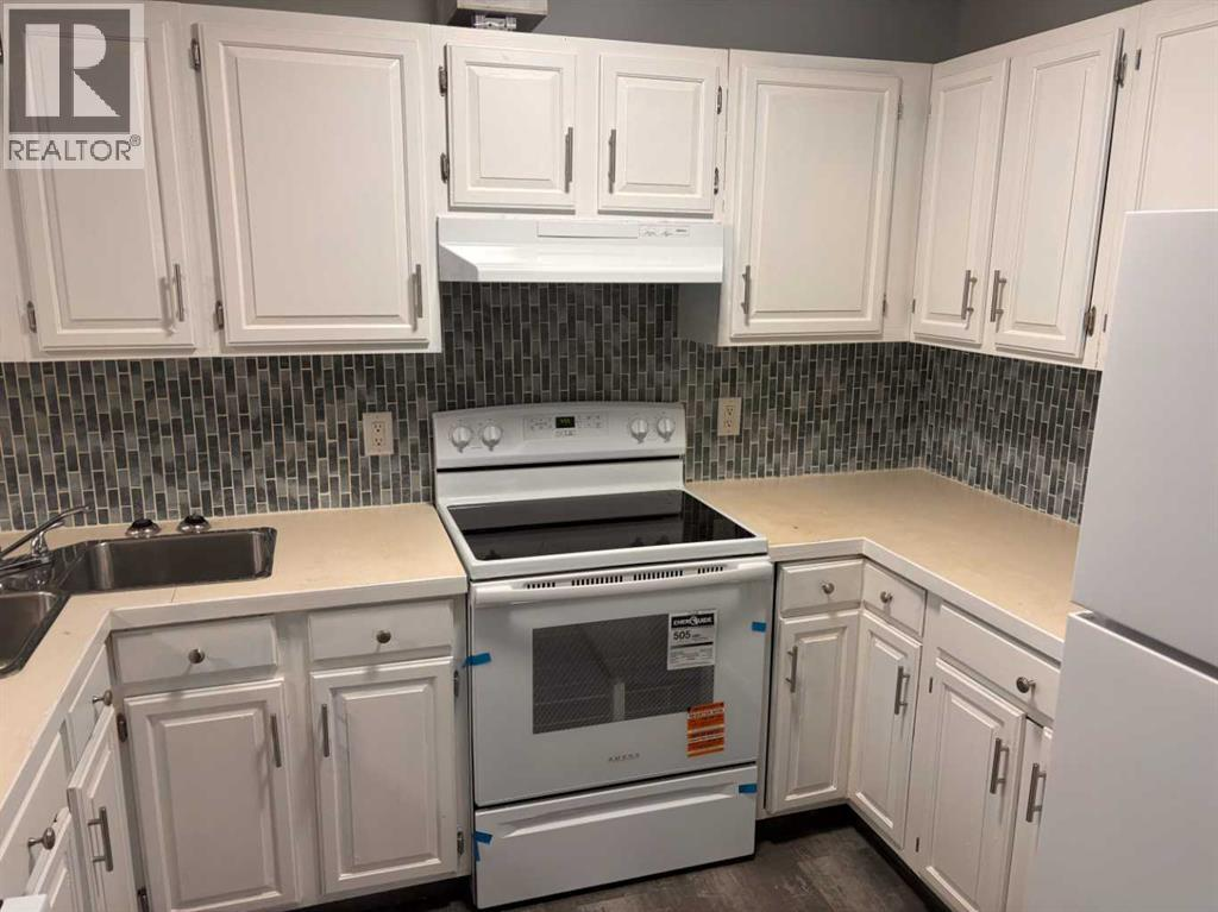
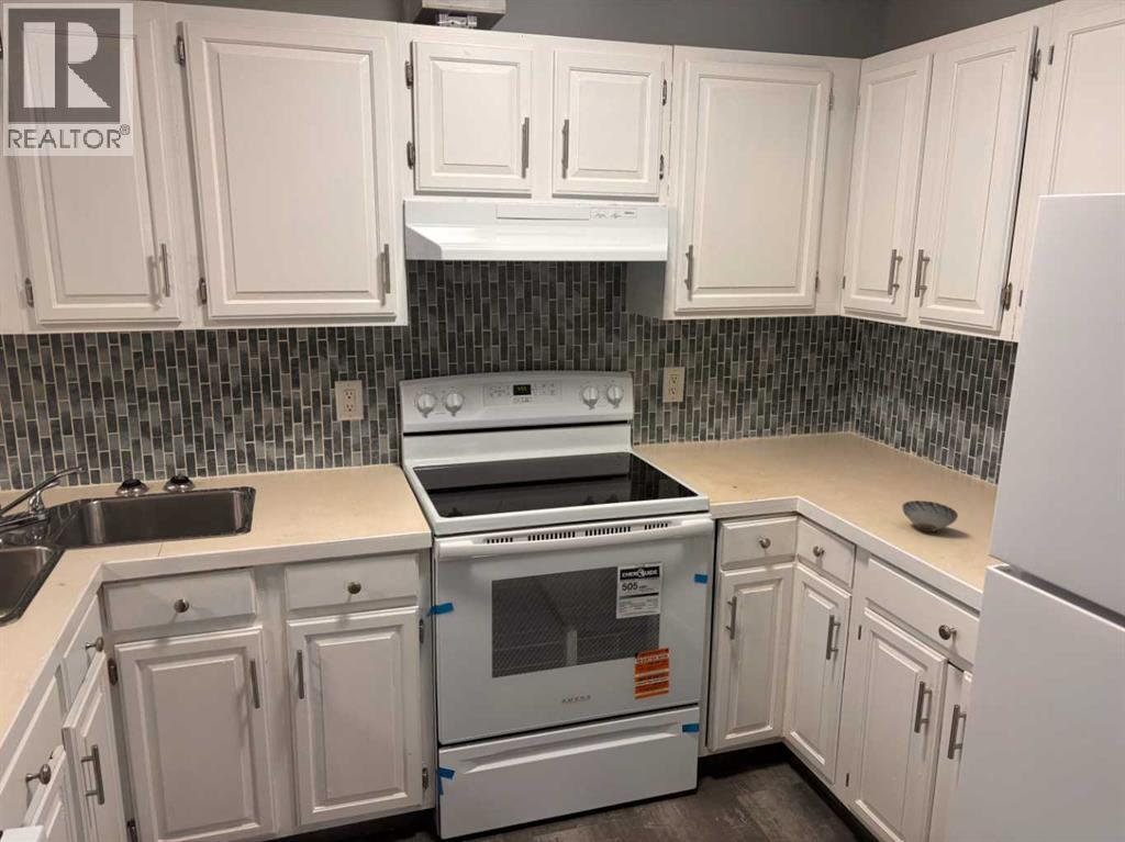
+ bowl (929, 513)
